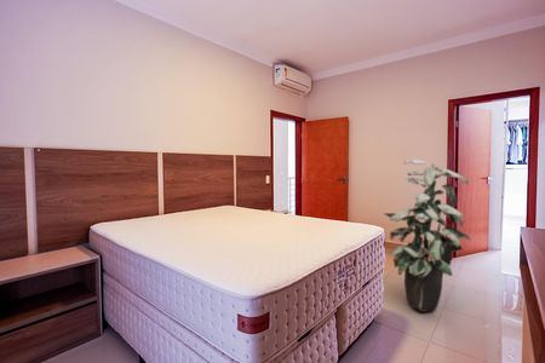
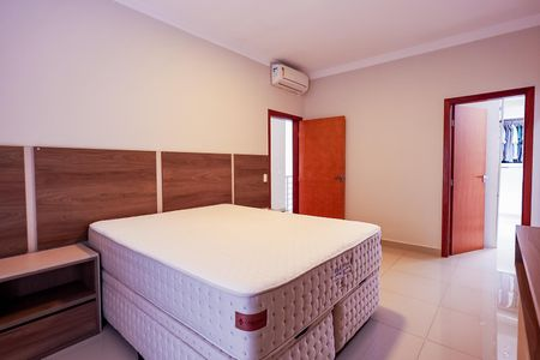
- indoor plant (423, 232)
